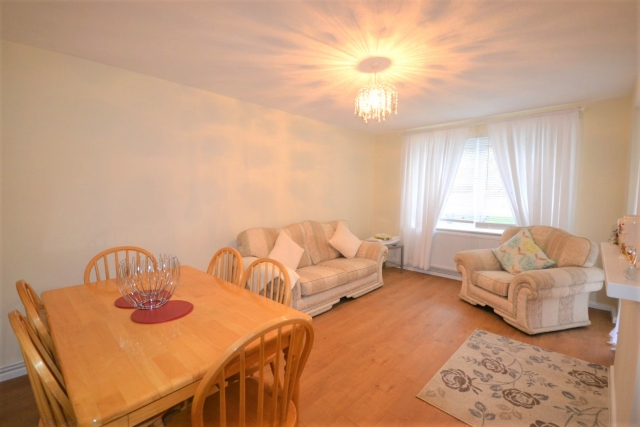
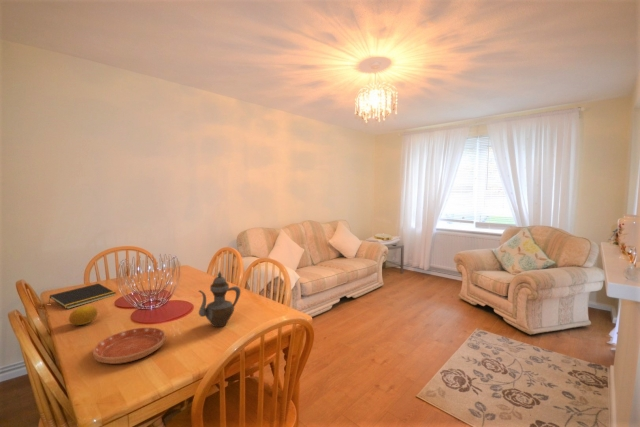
+ fruit (83, 315)
+ notepad (84, 295)
+ saucer (131, 345)
+ teapot (220, 297)
